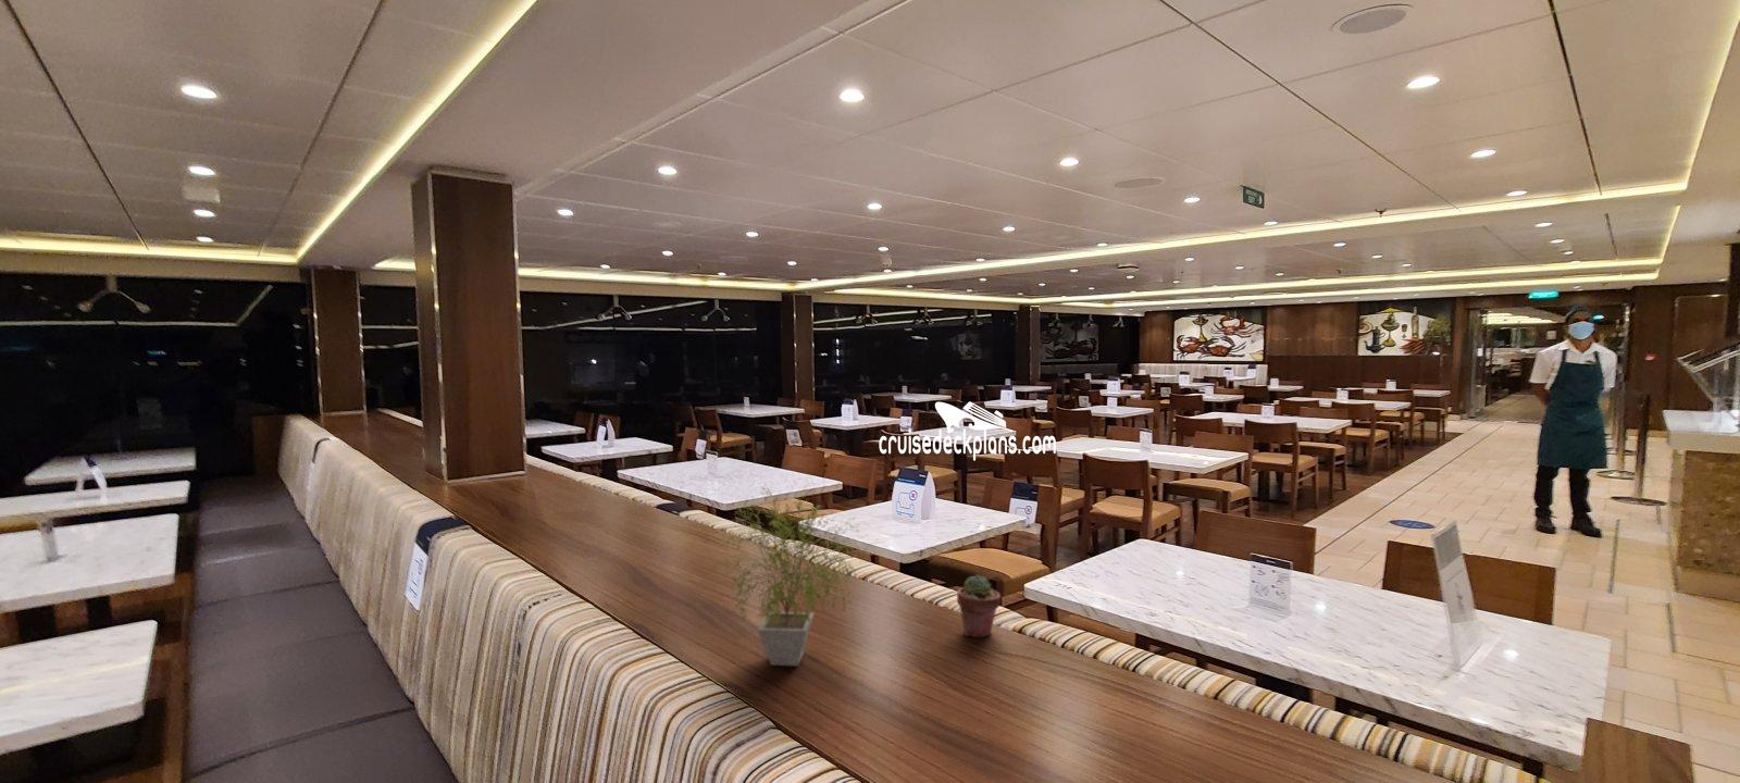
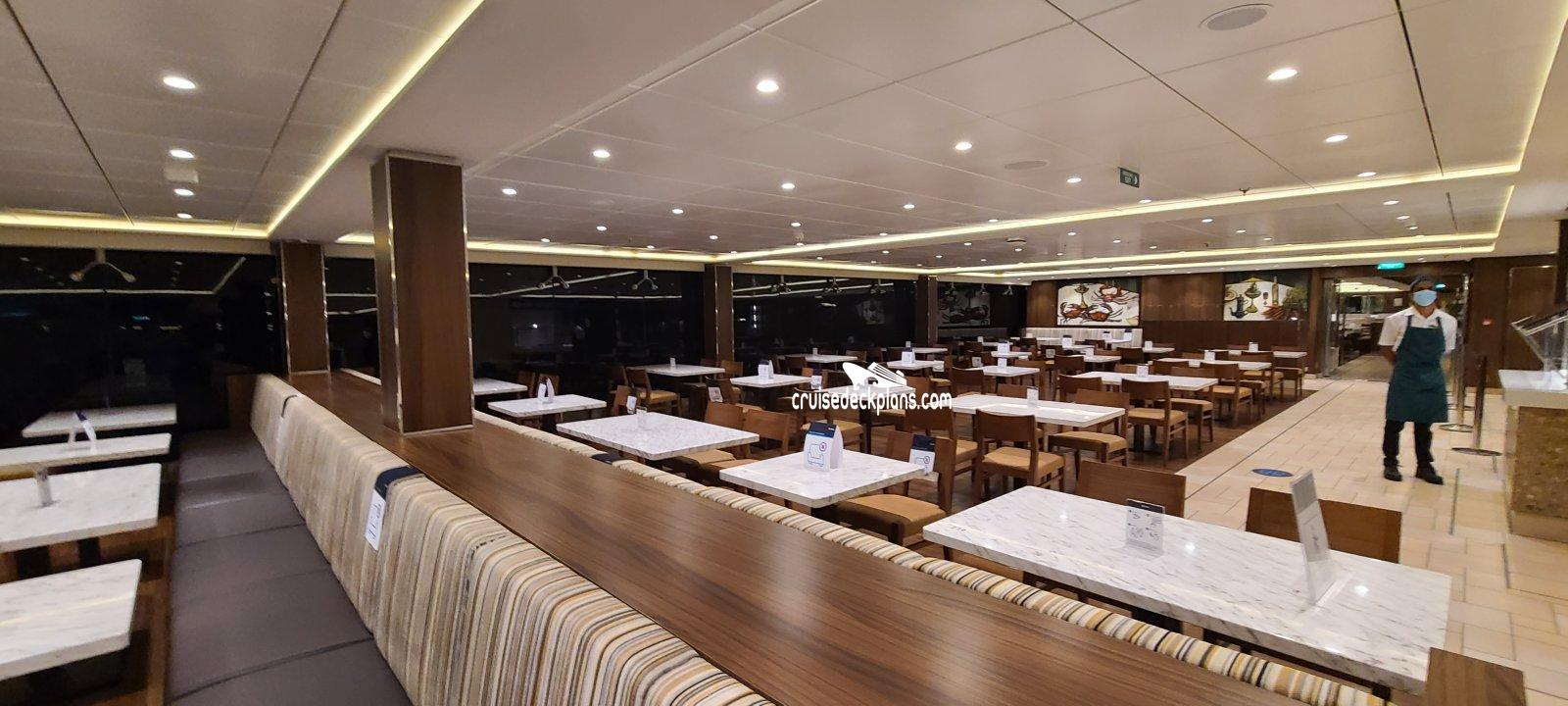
- potted succulent (978, 603)
- potted plant (795, 572)
